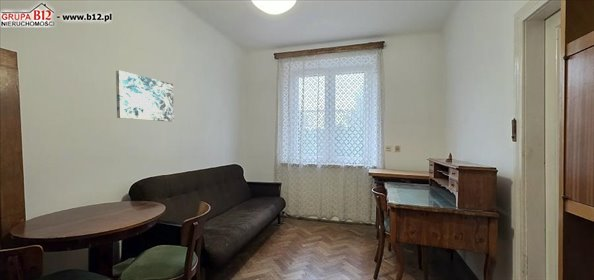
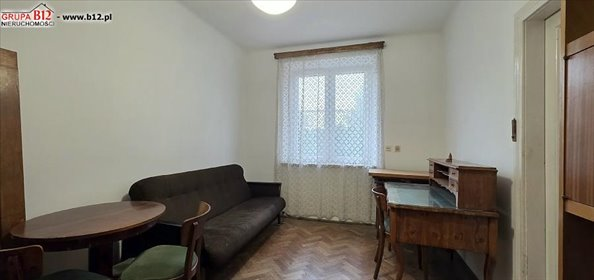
- wall art (148, 99)
